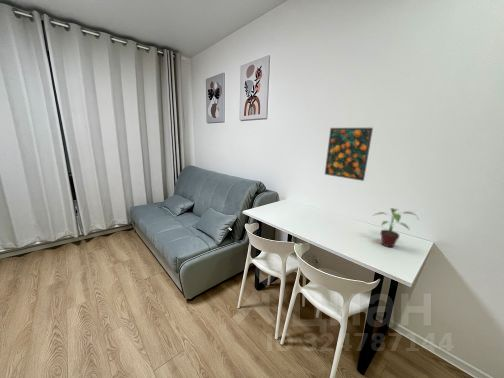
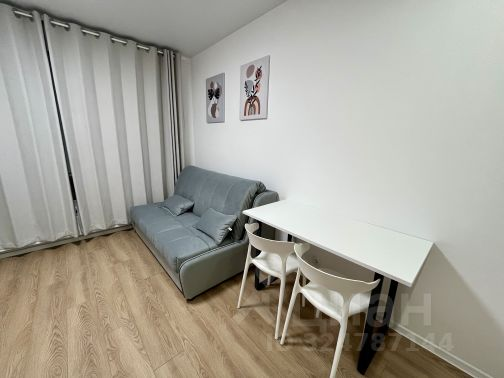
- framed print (346, 153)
- potted plant (392, 228)
